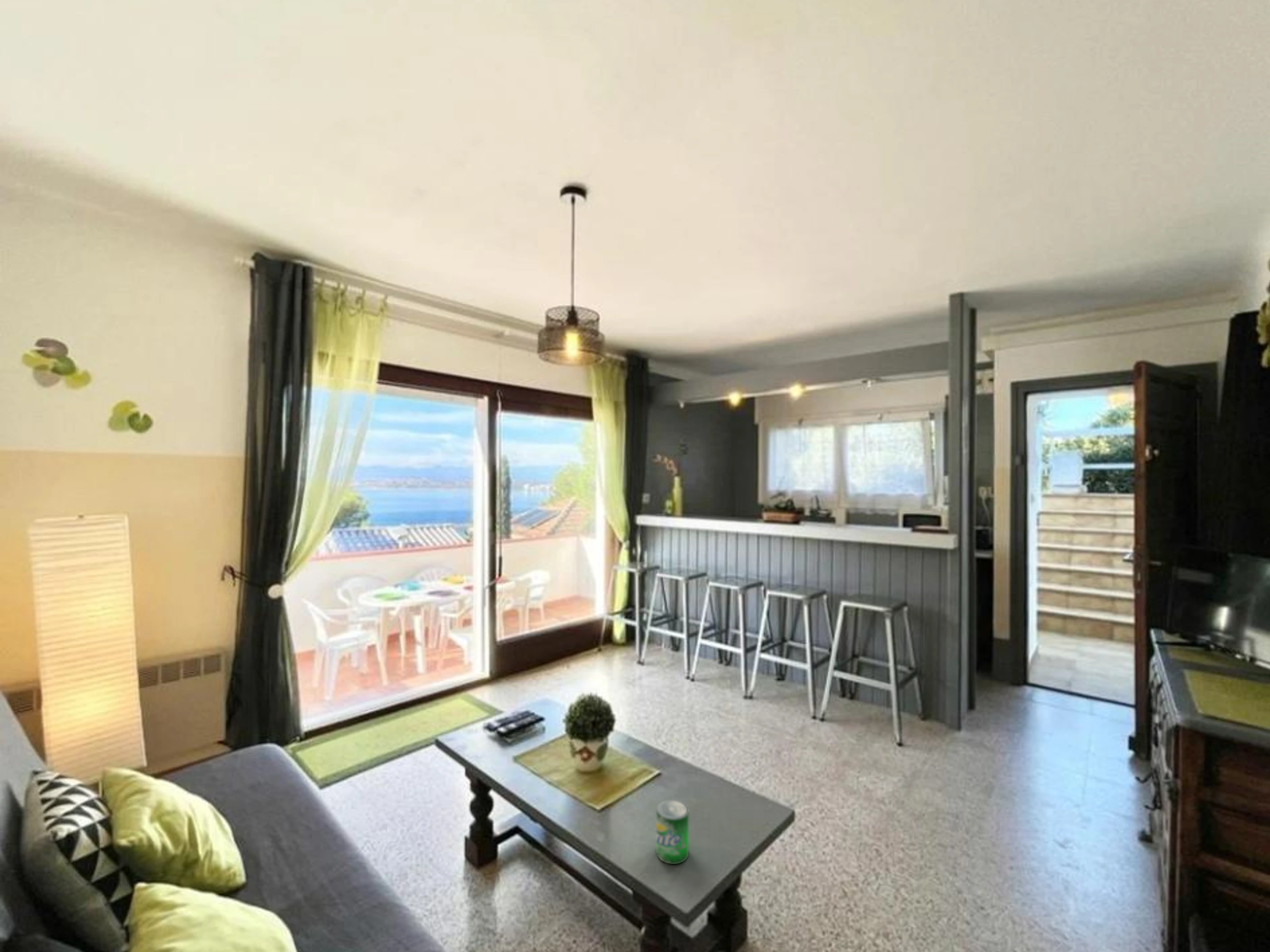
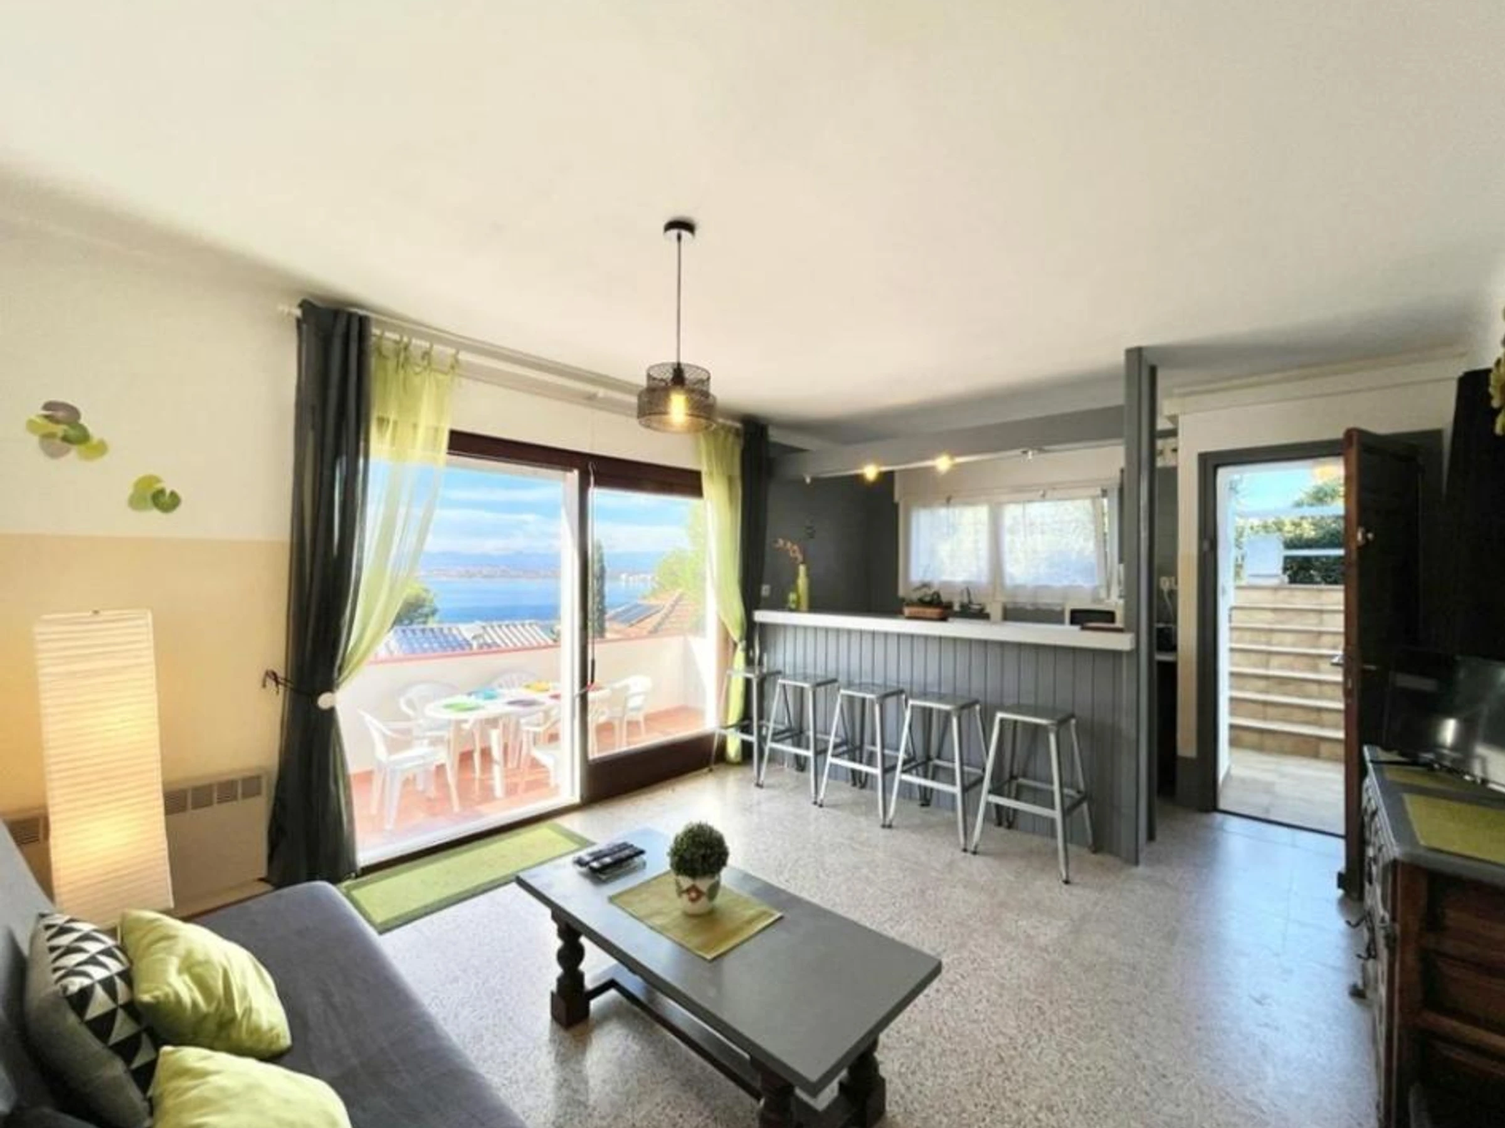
- beverage can (672, 830)
